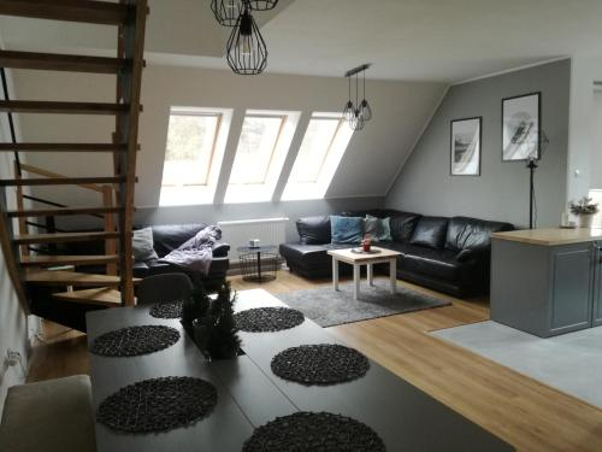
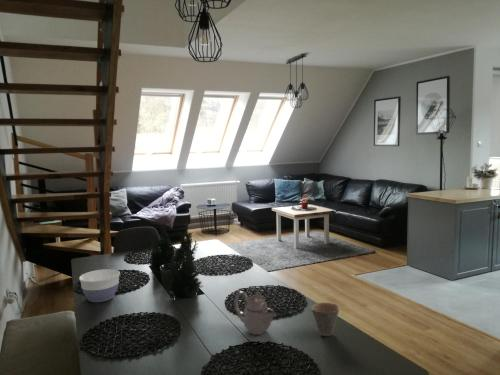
+ cup (325, 320)
+ bowl (100, 286)
+ teapot (254, 311)
